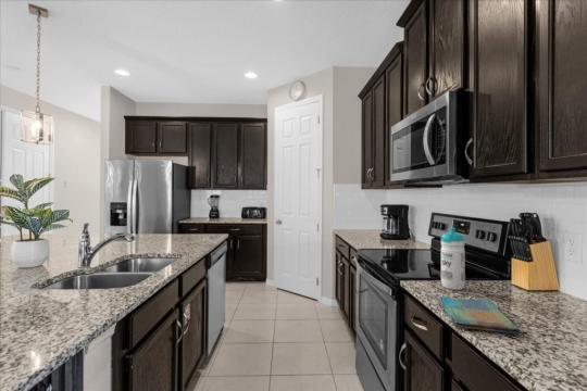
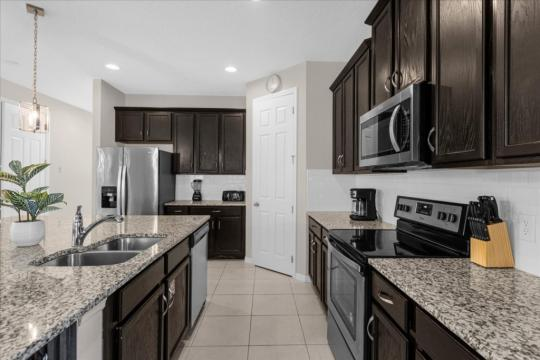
- dish towel (474, 312)
- water bottle (452, 257)
